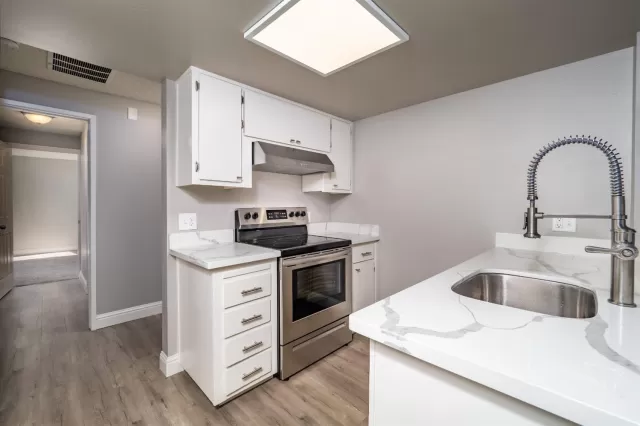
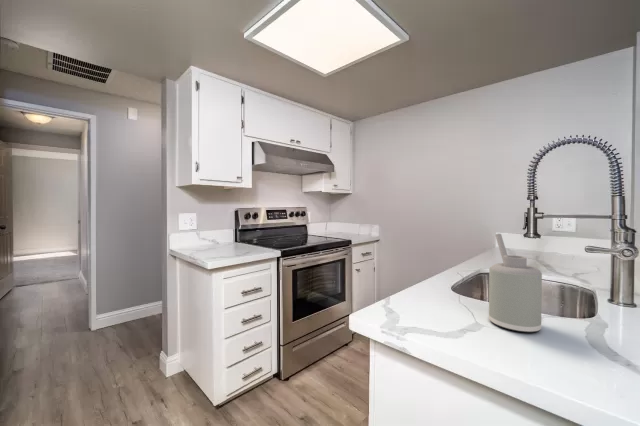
+ soap dispenser (510, 278)
